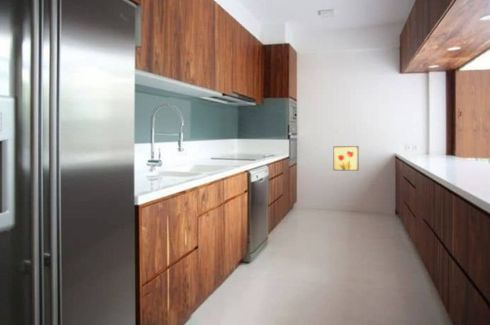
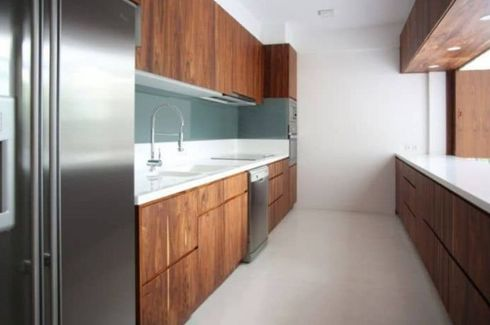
- wall art (345, 158)
